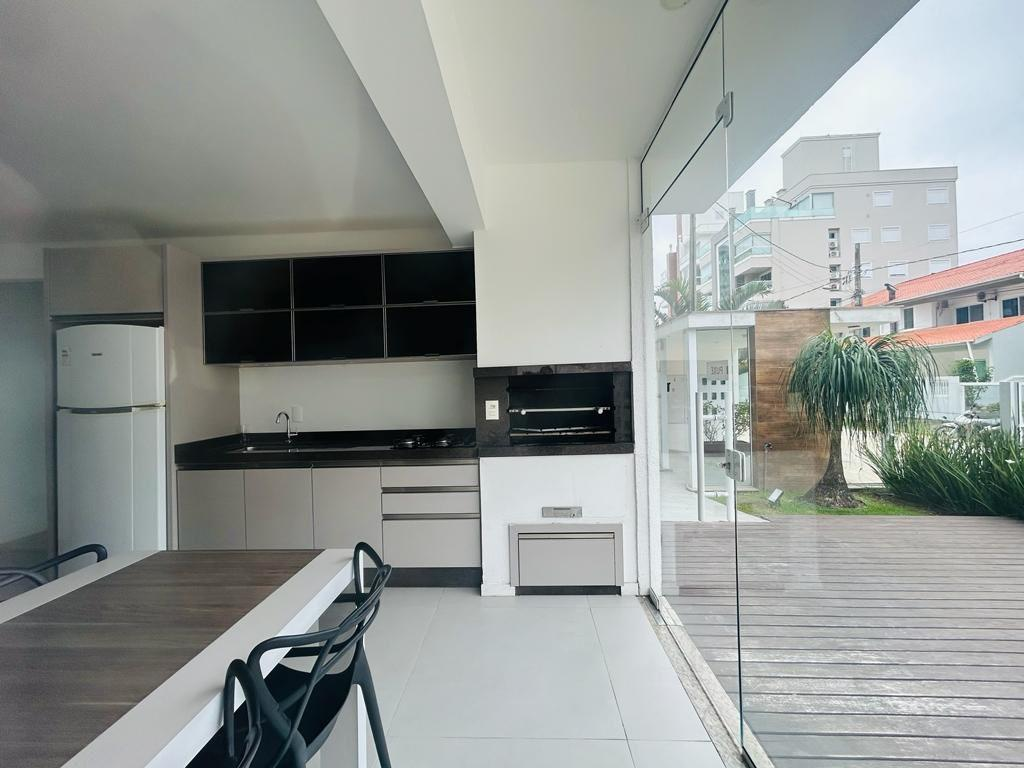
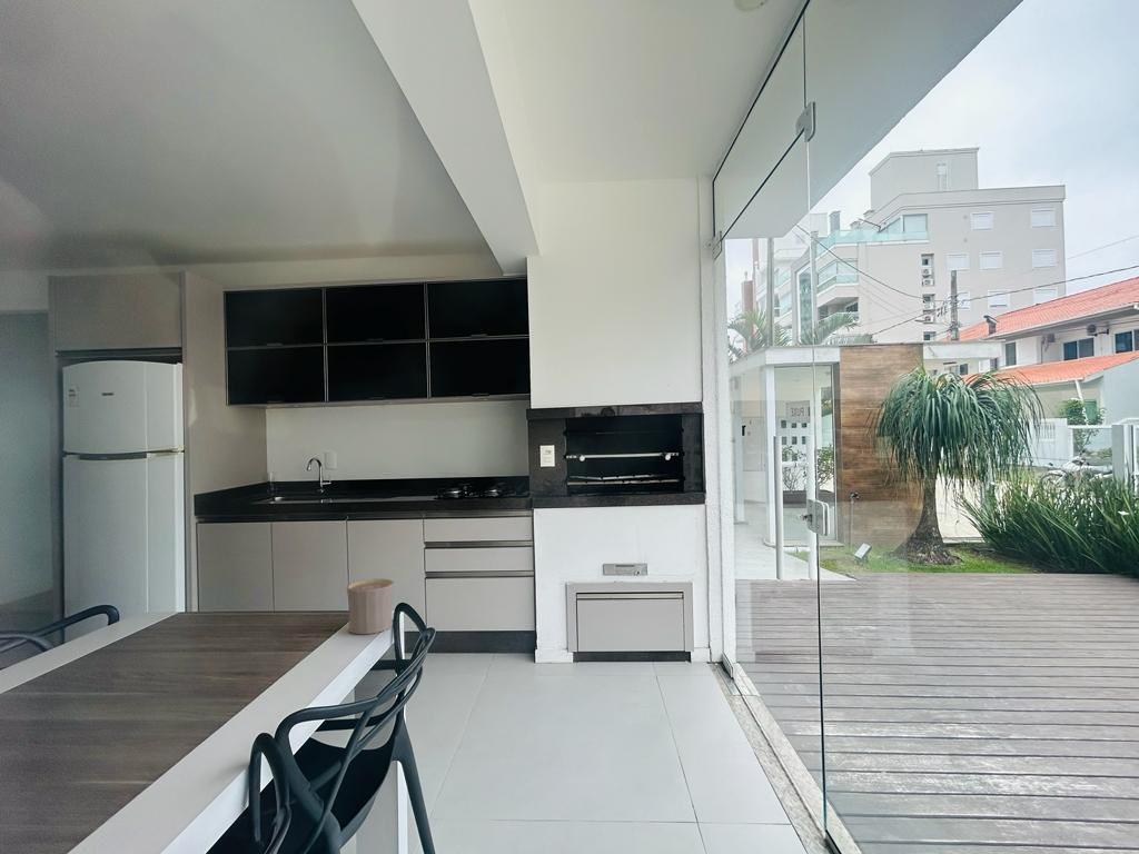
+ cup (370, 605)
